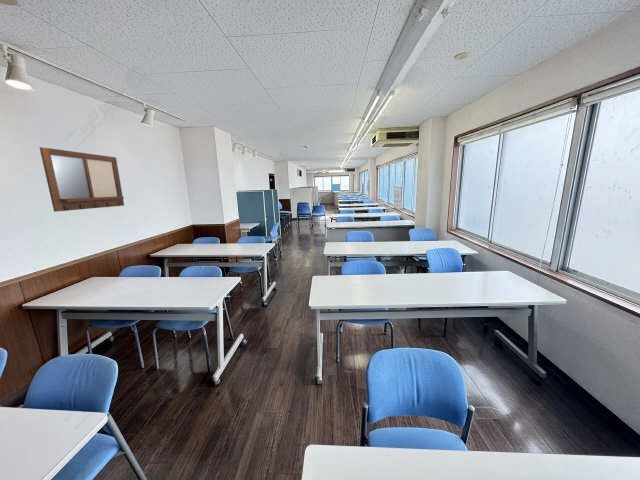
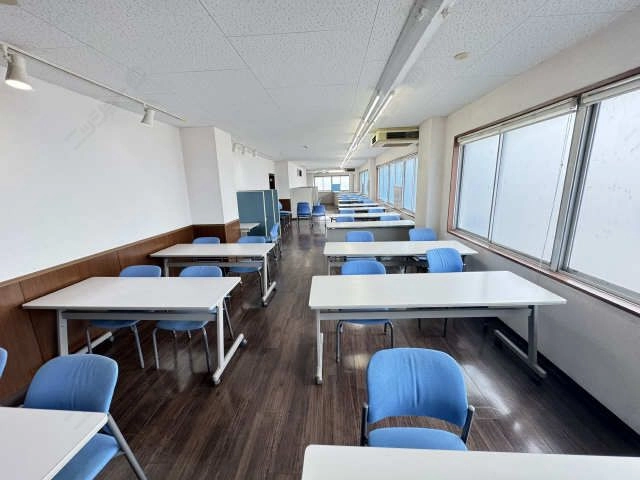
- writing board (91, 181)
